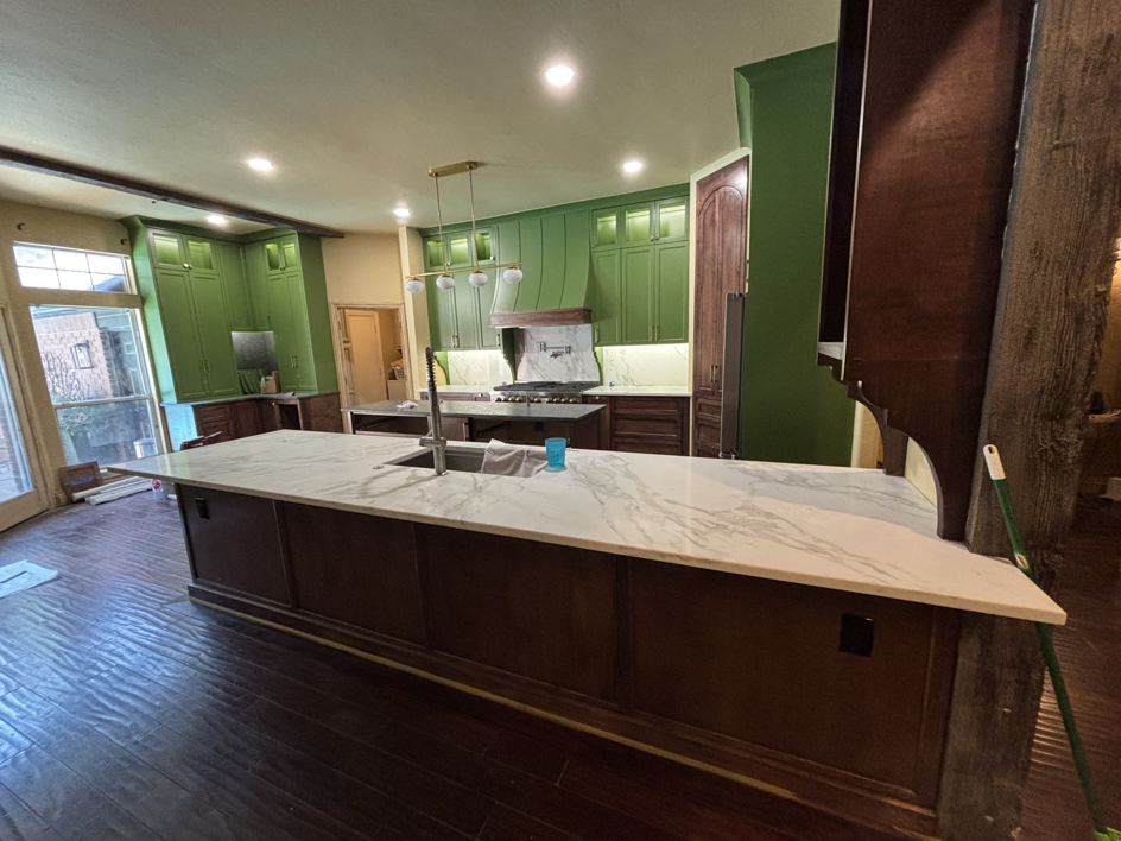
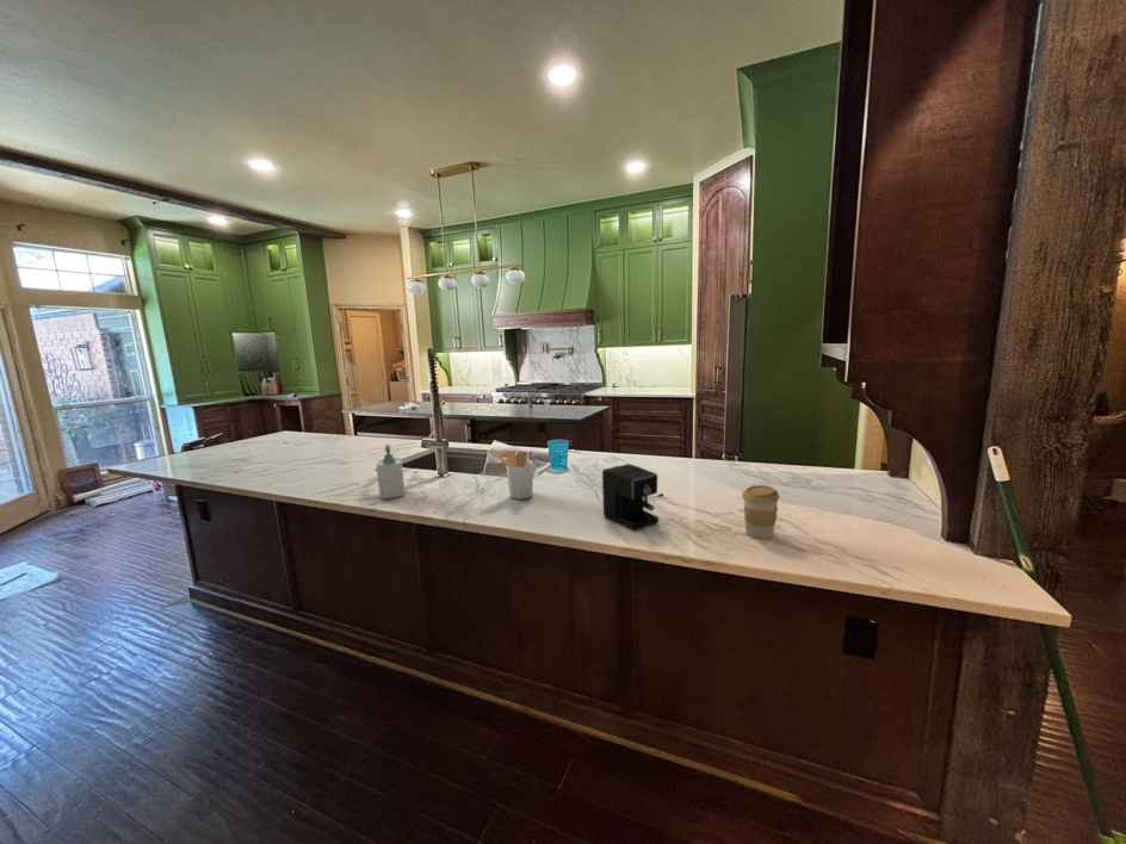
+ coffee cup (760, 510)
+ utensil holder (513, 472)
+ coffee maker (649, 489)
+ soap bottle (390, 470)
